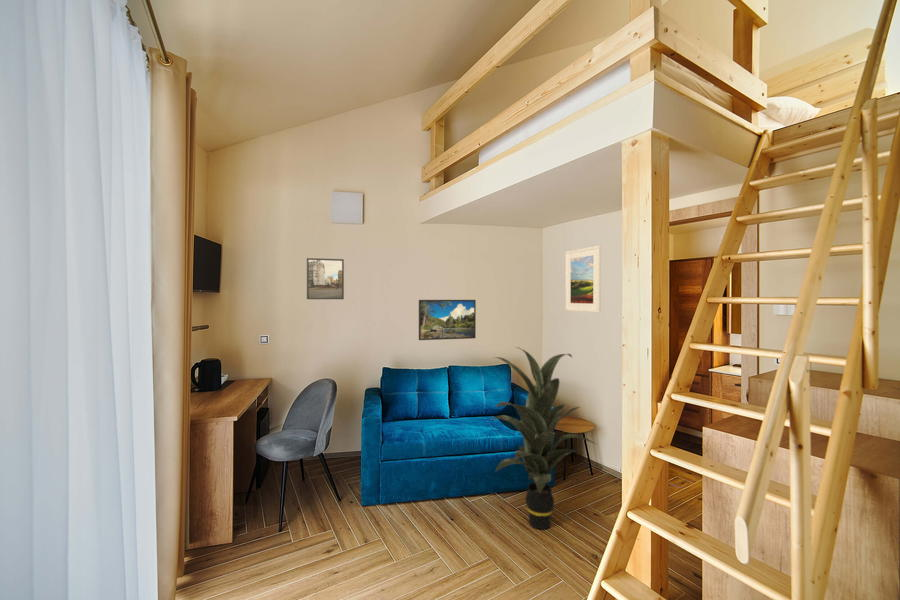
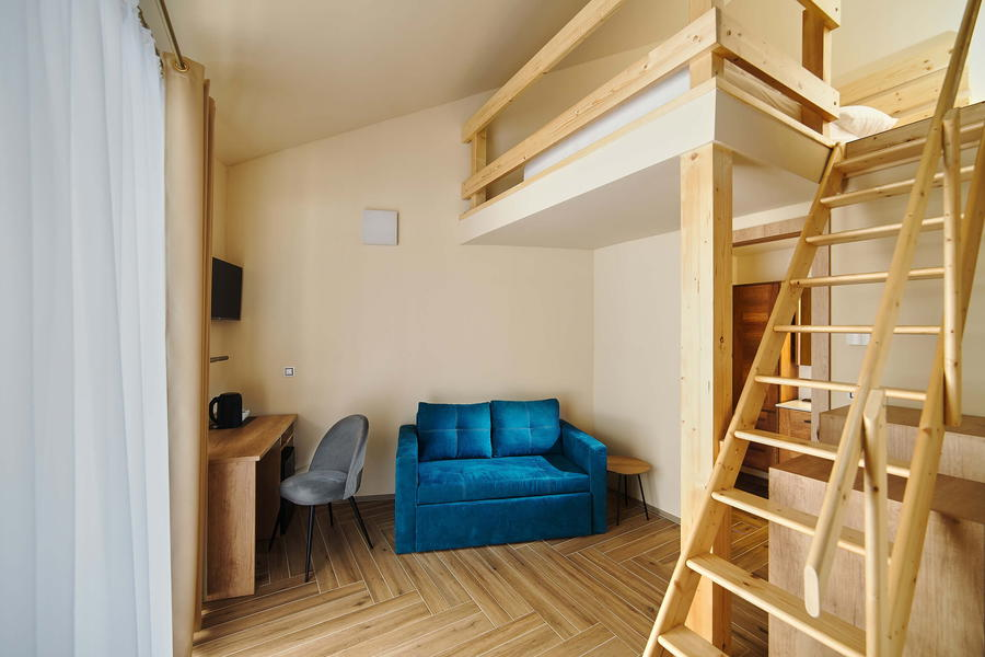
- indoor plant (532, 434)
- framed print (581, 280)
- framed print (447, 319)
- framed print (325, 279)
